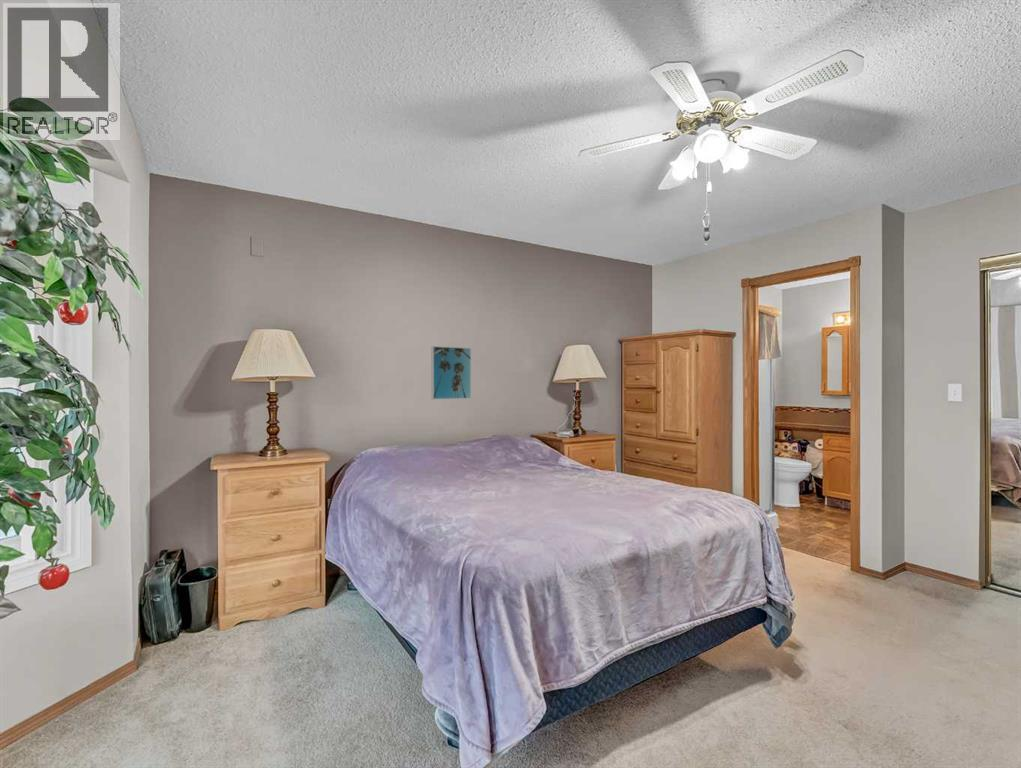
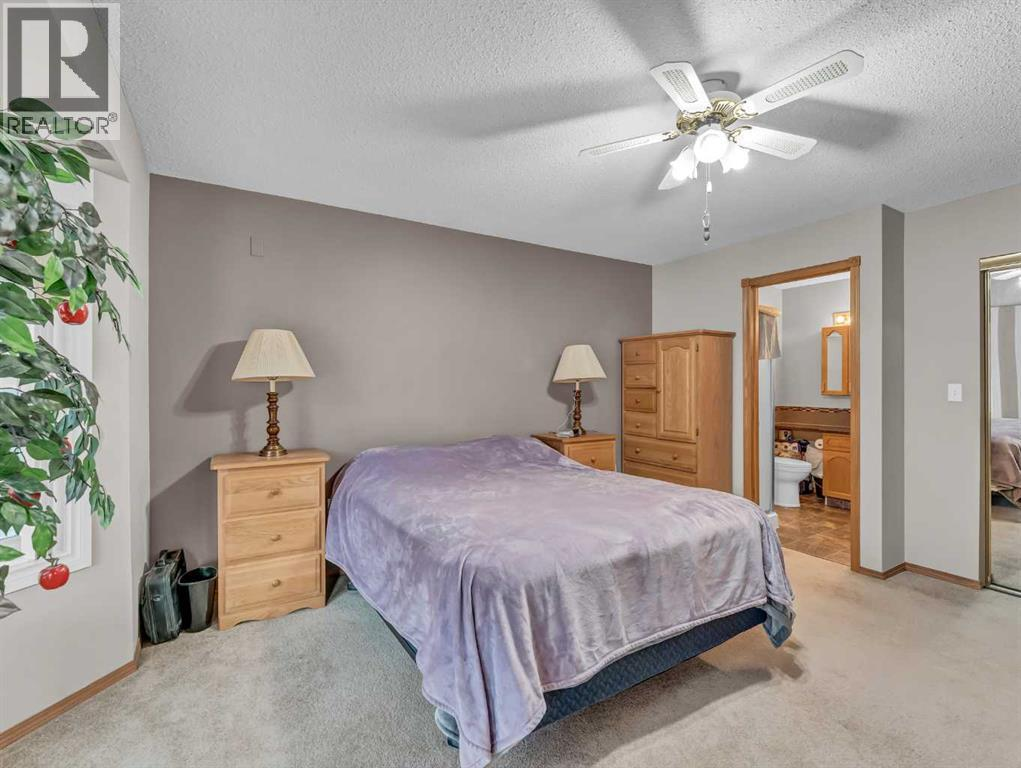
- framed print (451, 373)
